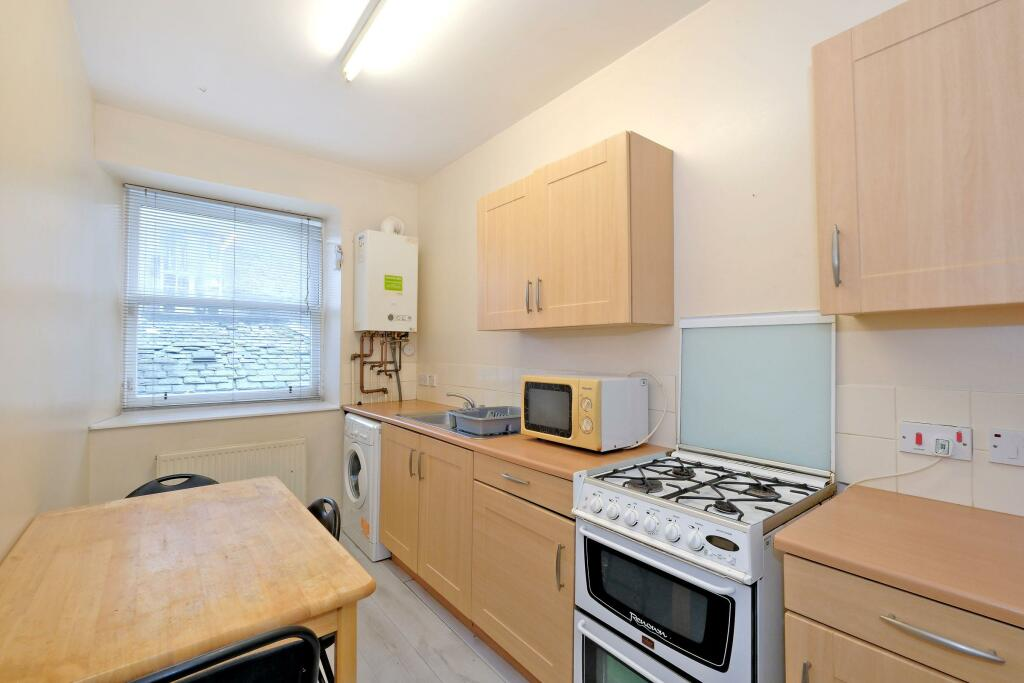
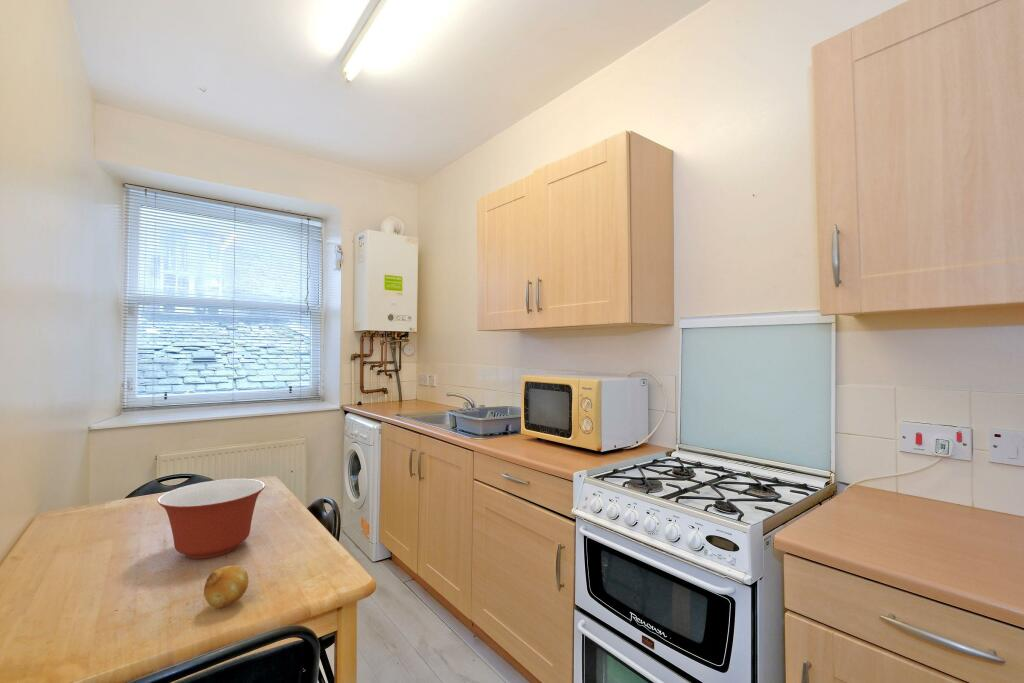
+ mixing bowl (213, 519)
+ fruit (226, 585)
